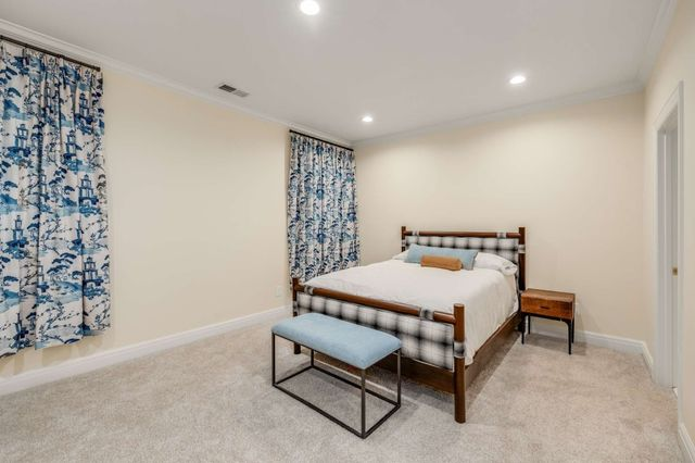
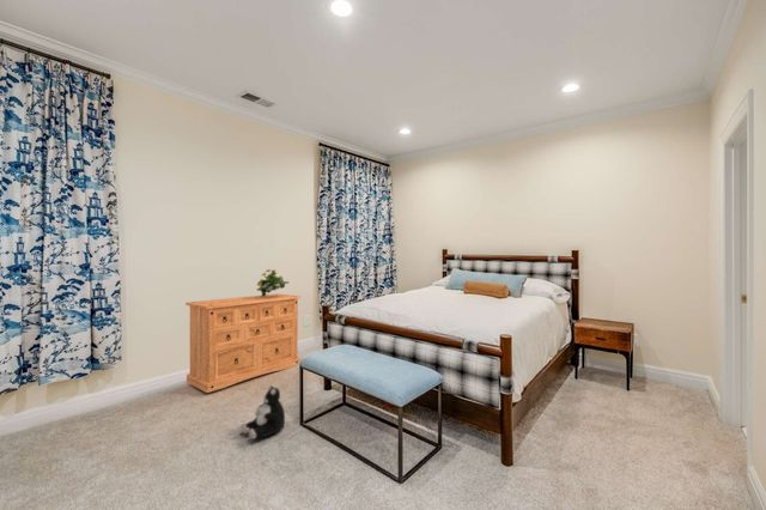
+ dresser (247, 335)
+ flowering plant (273, 283)
+ plush toy (265, 409)
